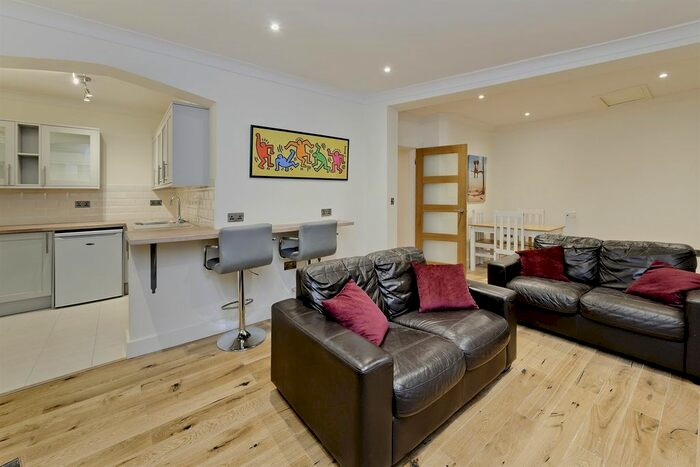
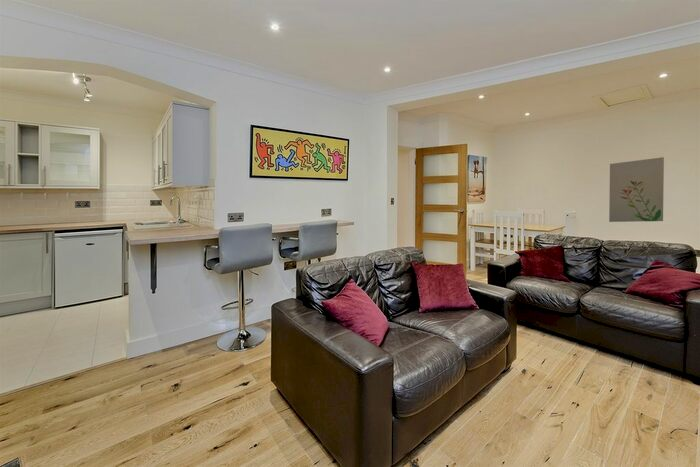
+ wall art (635, 191)
